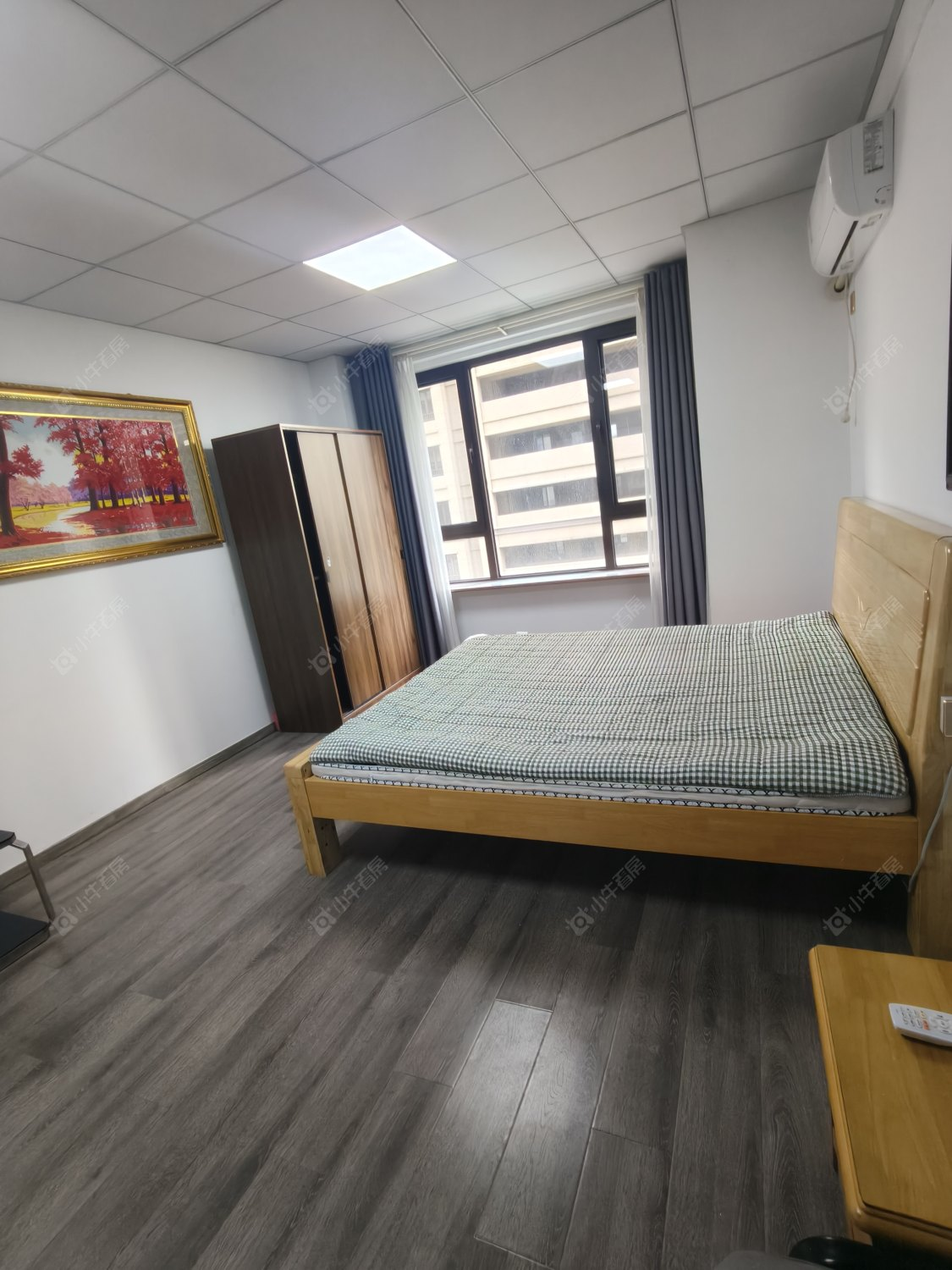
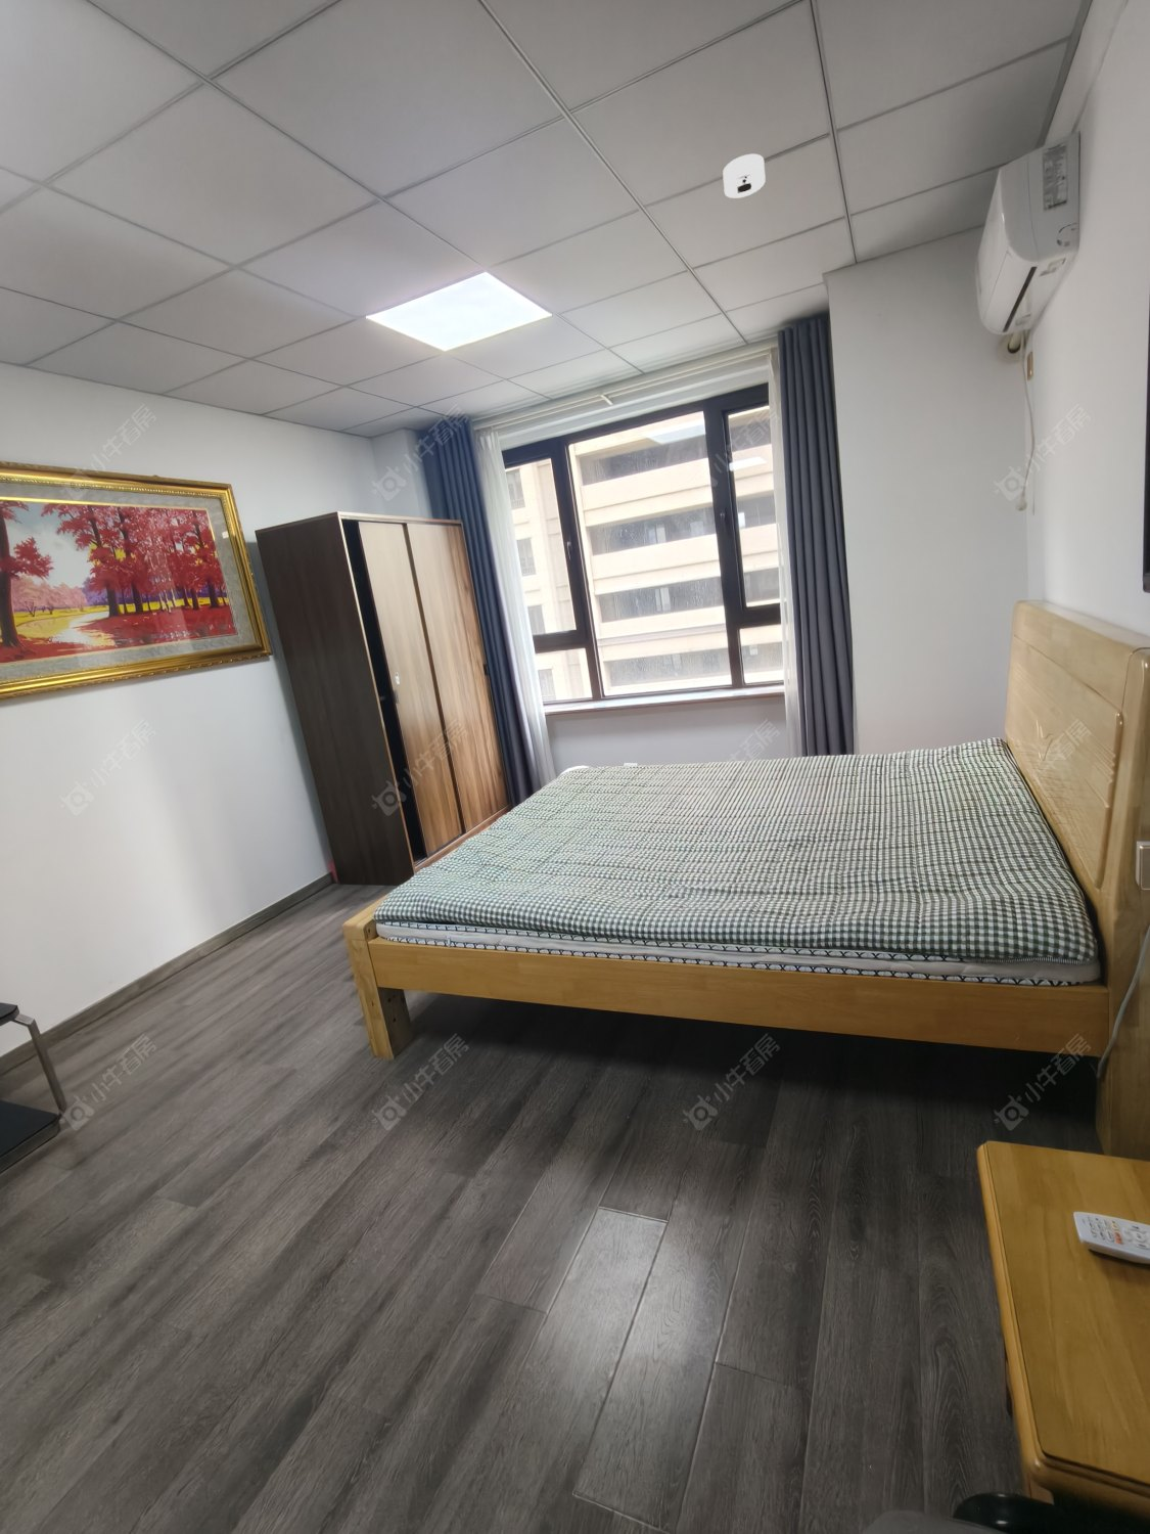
+ smoke detector (744, 176)
